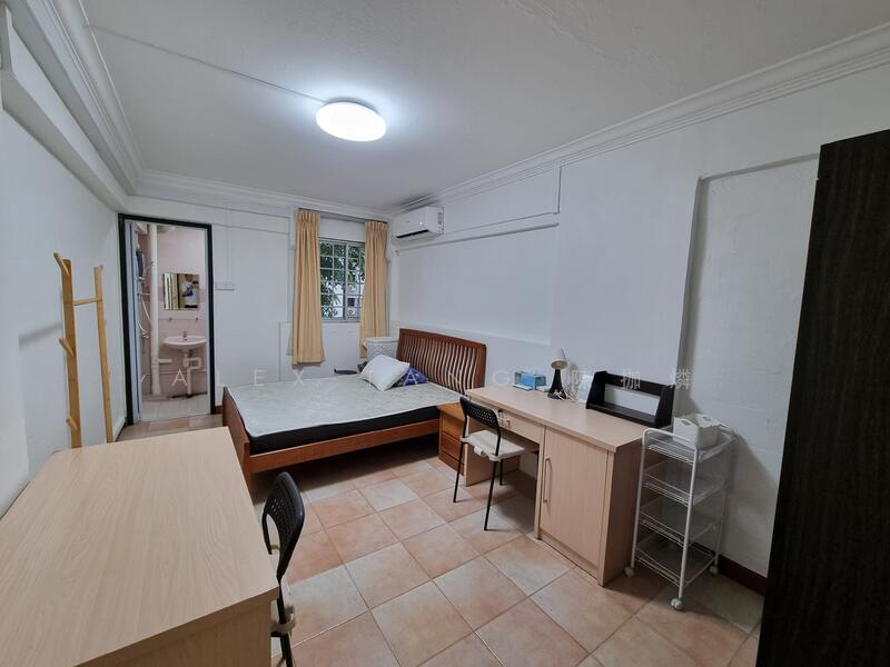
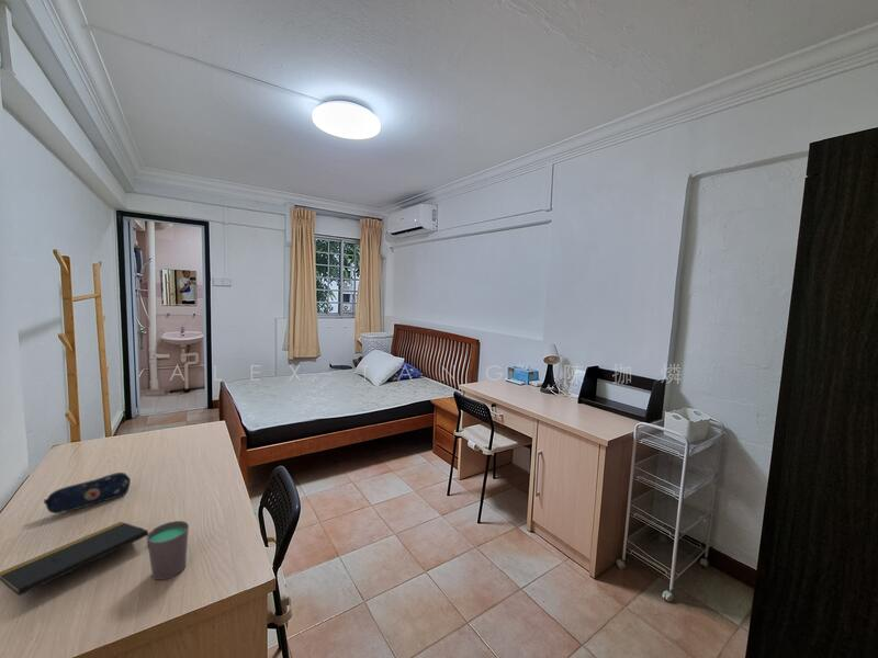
+ pencil case (90, 492)
+ cup (168, 549)
+ notepad (77, 553)
